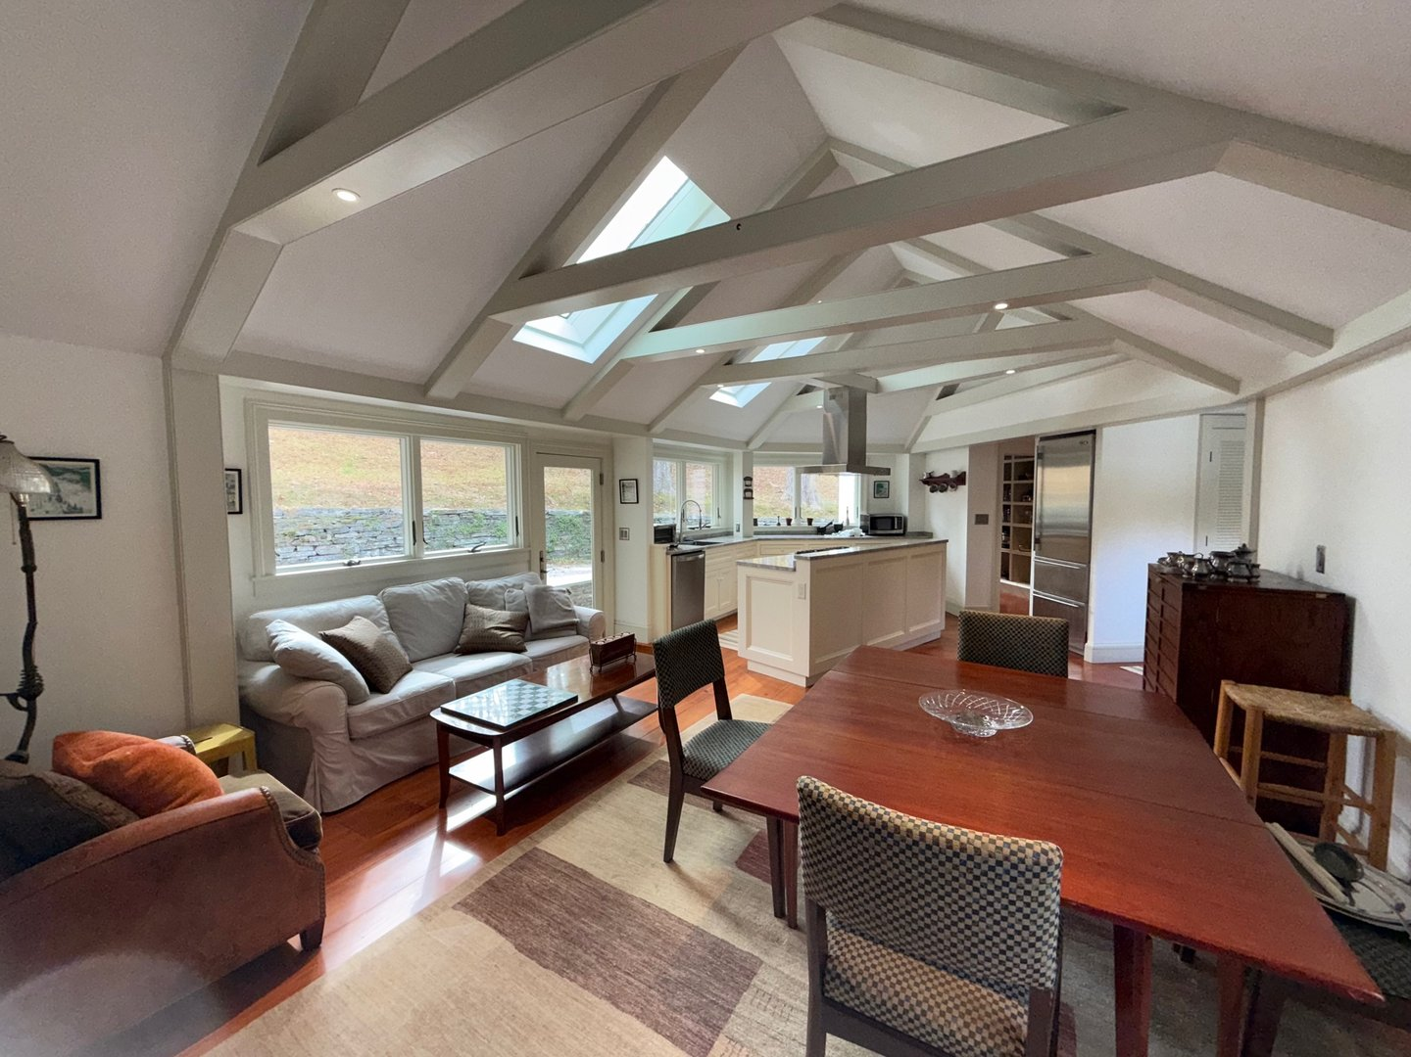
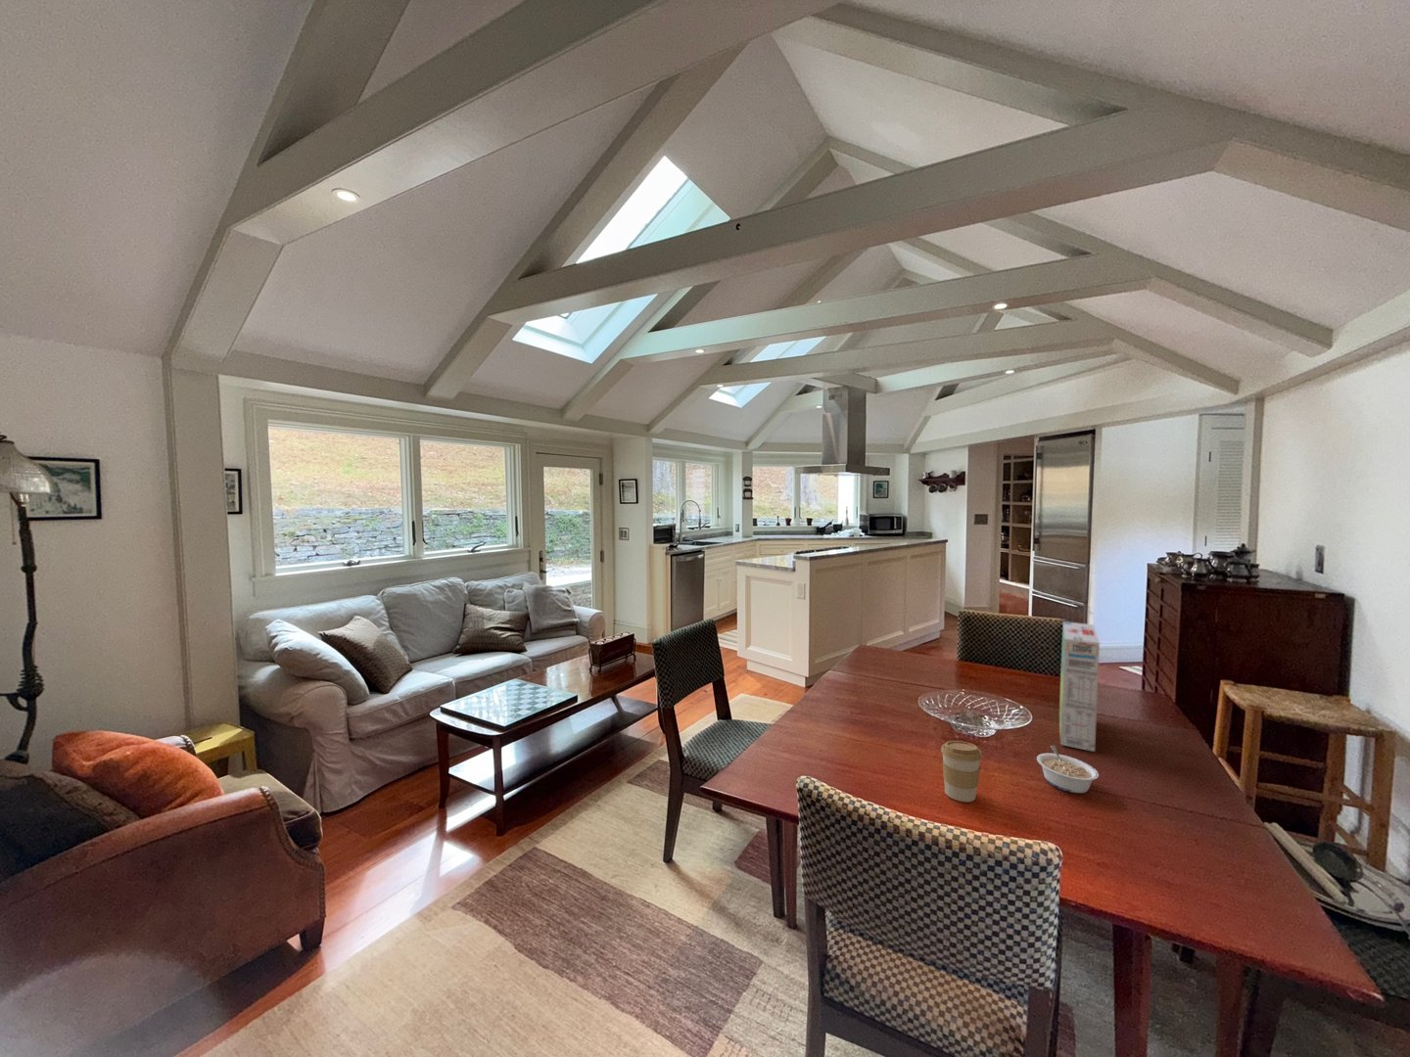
+ legume (1065, 772)
+ cereal box (1077, 682)
+ coffee cup (960, 768)
